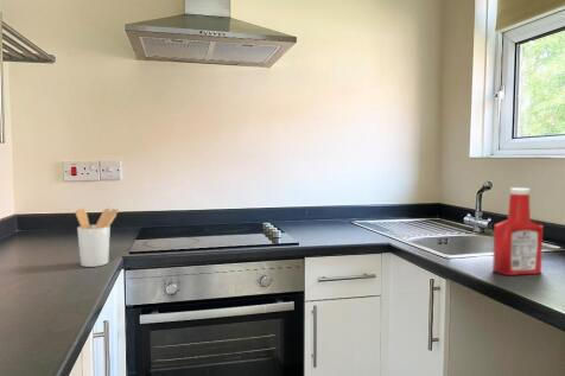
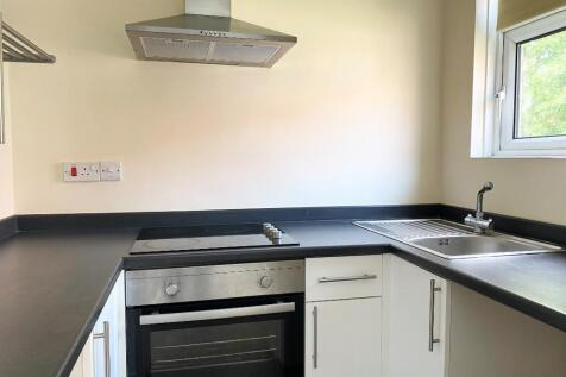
- utensil holder (99, 235)
- soap bottle (518, 230)
